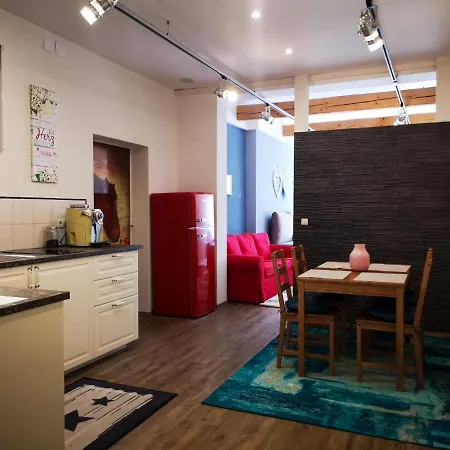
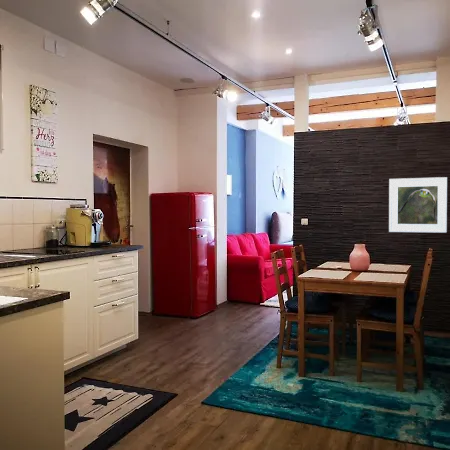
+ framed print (417, 205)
